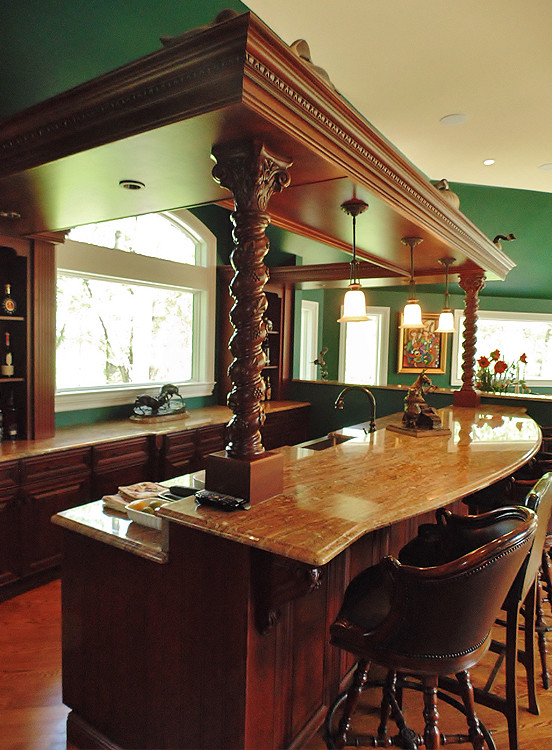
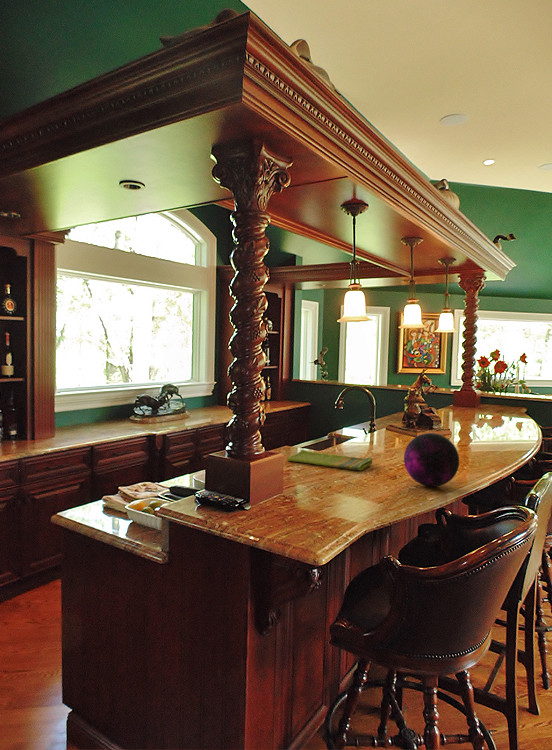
+ decorative orb (431, 459)
+ dish towel (329, 459)
